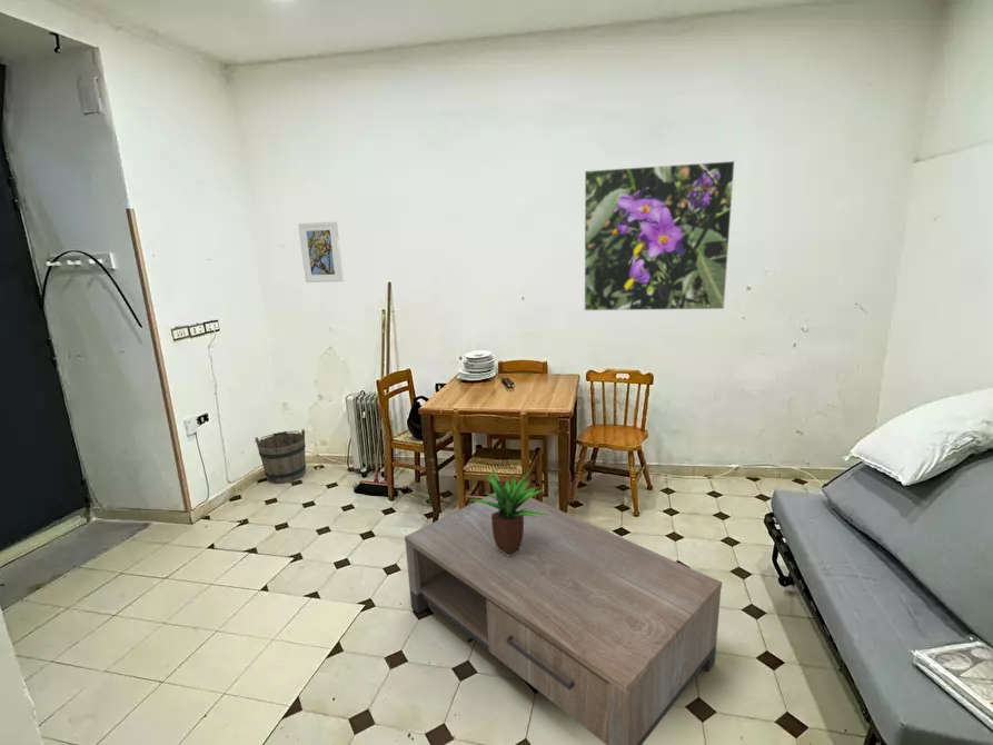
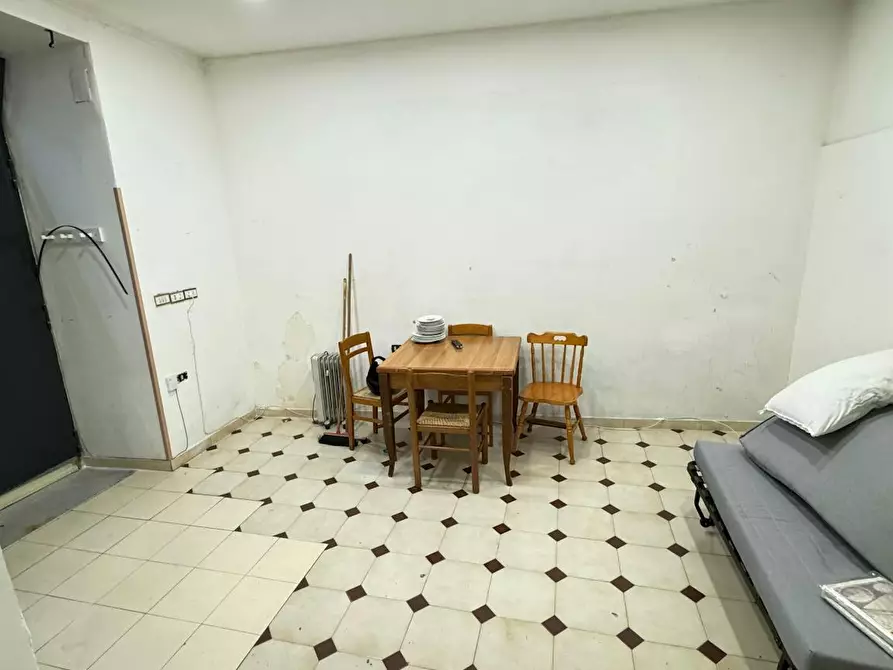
- coffee table (549, 596)
- potted plant (514, 508)
- bucket (282, 455)
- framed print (654, 240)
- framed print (320, 252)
